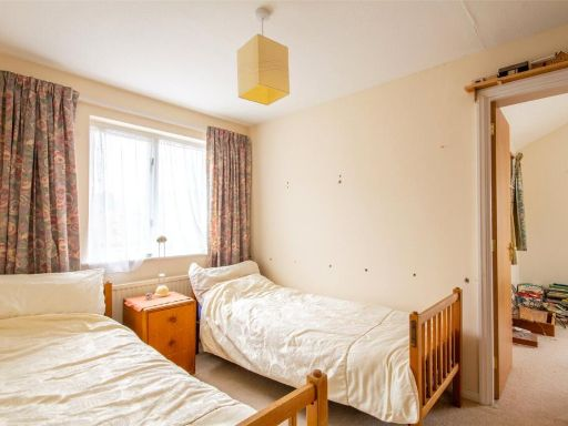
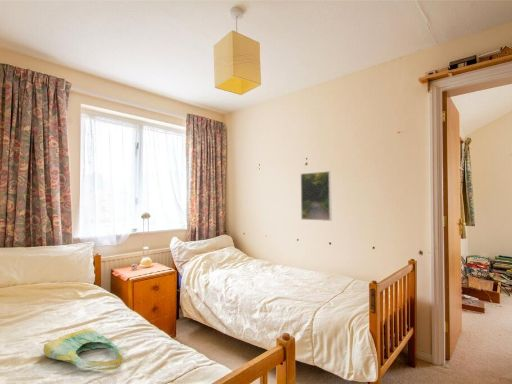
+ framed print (315, 196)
+ tote bag (88, 349)
